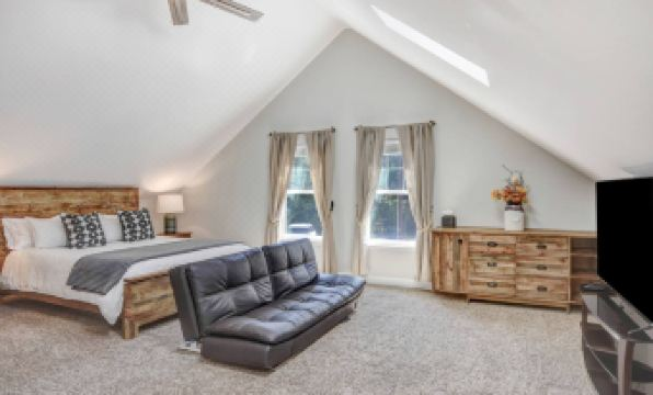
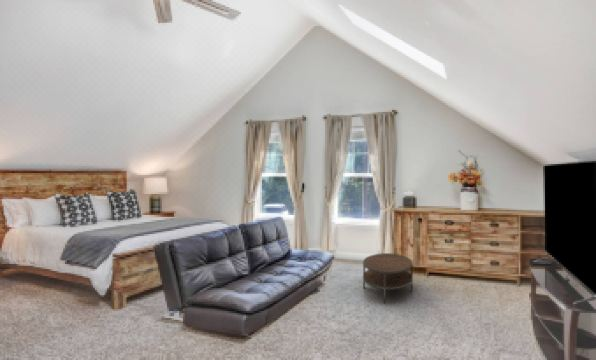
+ coffee table (387, 275)
